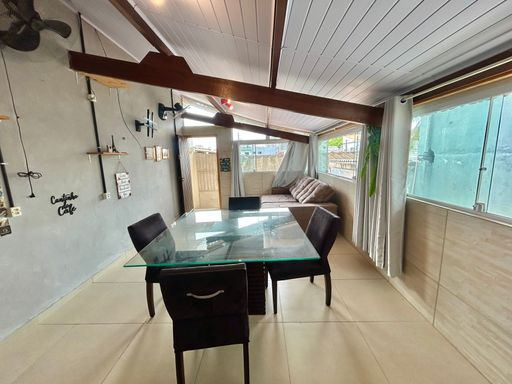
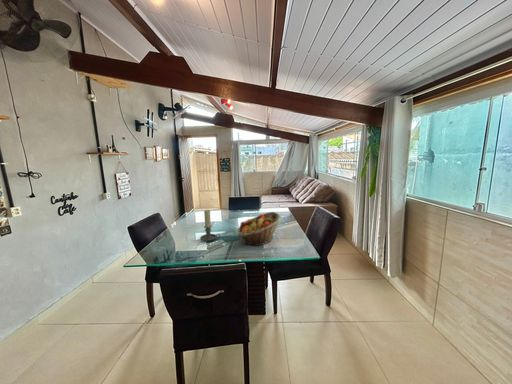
+ candle holder (209, 224)
+ fruit basket (259, 227)
